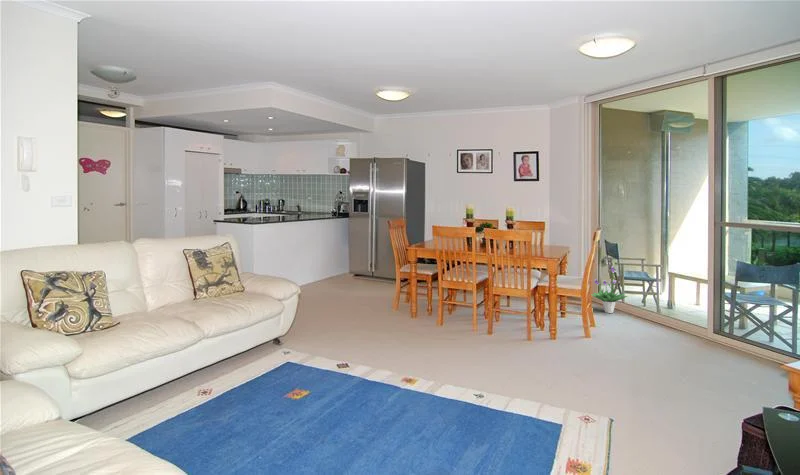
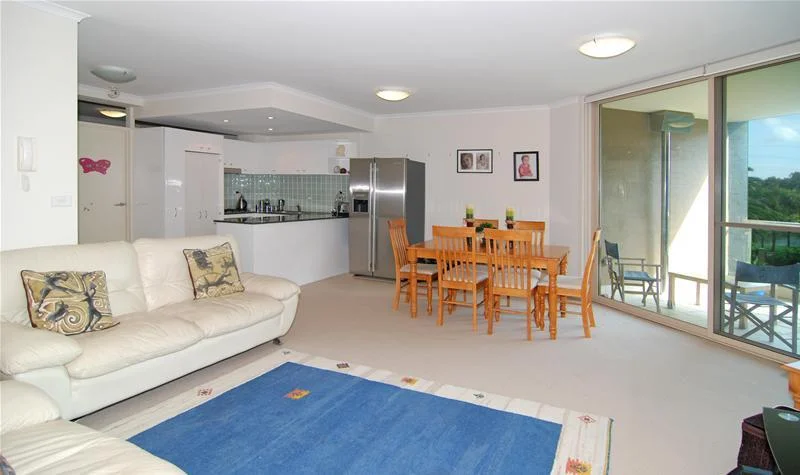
- potted plant (610, 287)
